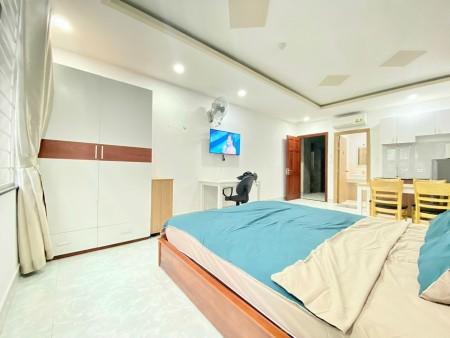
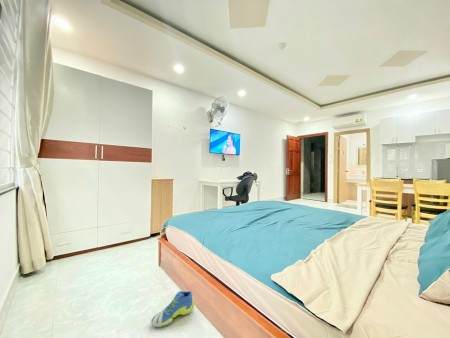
+ sneaker (173, 304)
